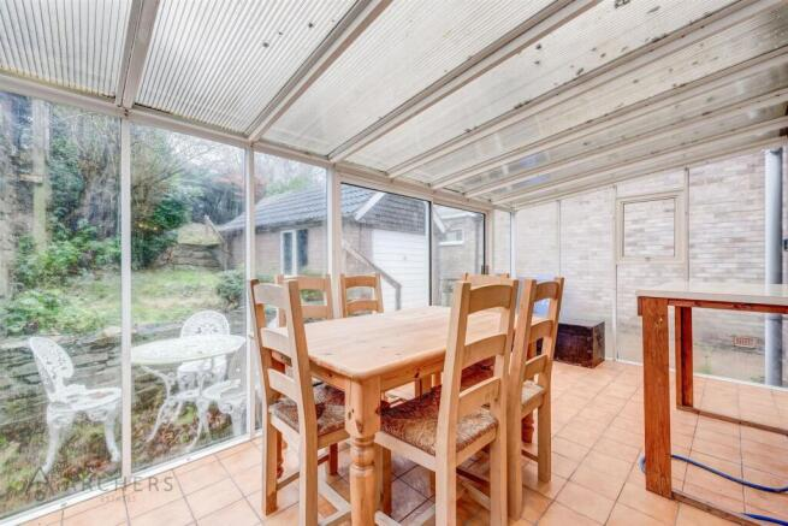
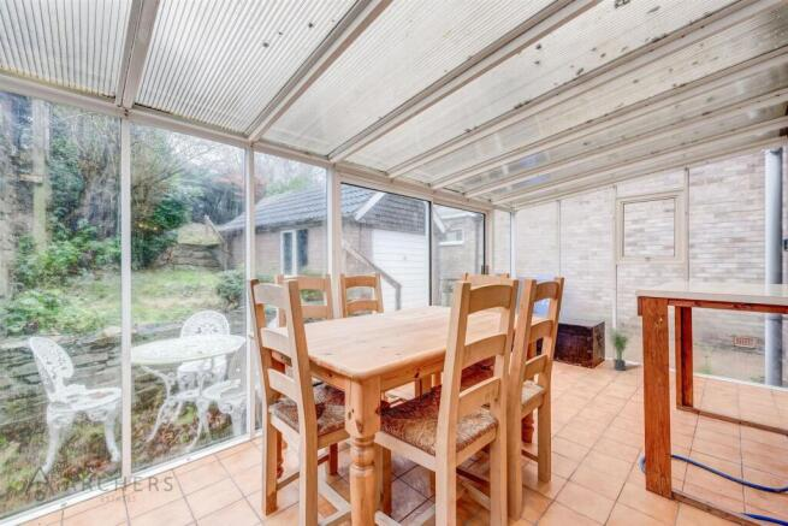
+ potted plant (618, 347)
